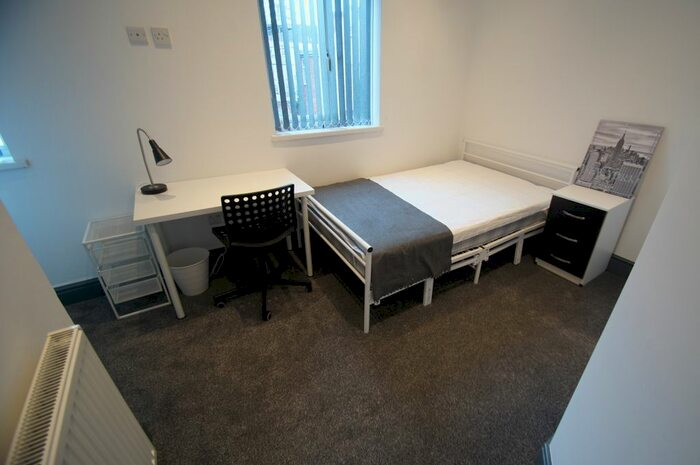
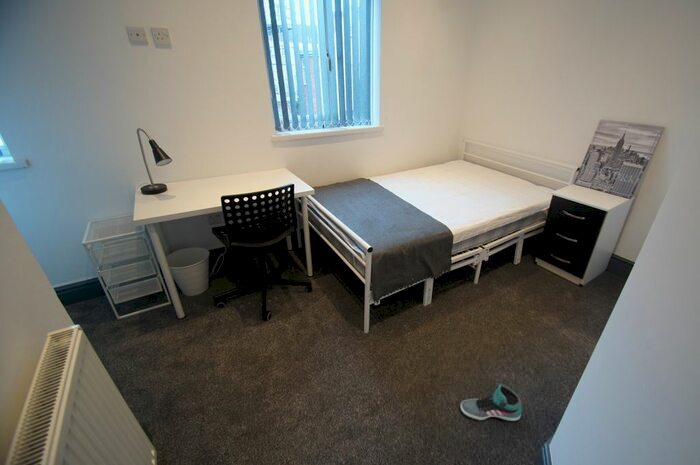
+ sneaker (492, 401)
